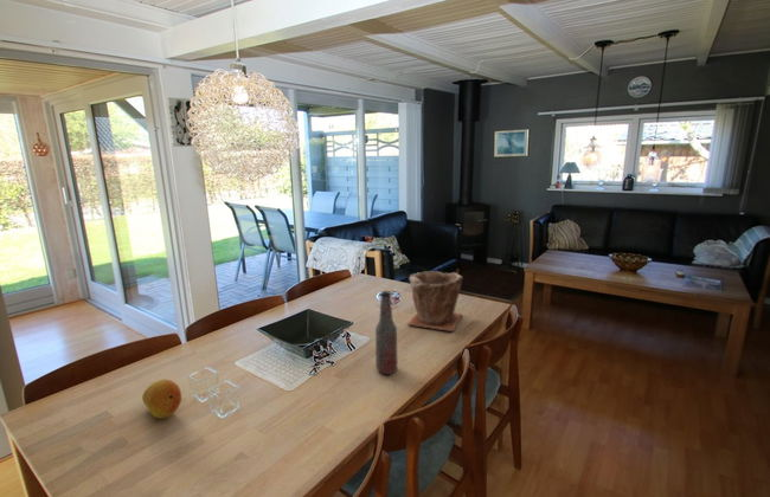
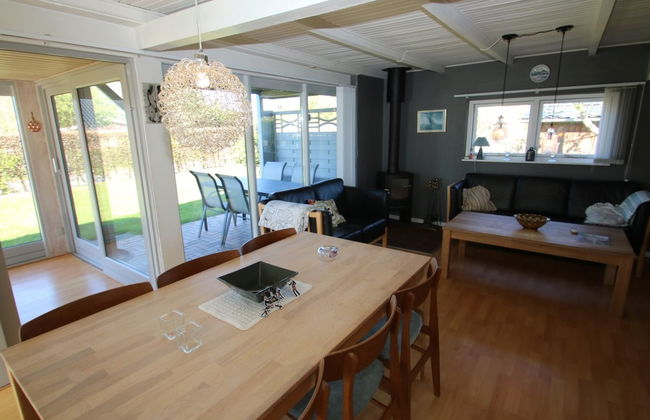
- bottle (386, 331)
- fruit (161, 395)
- plant pot (435, 297)
